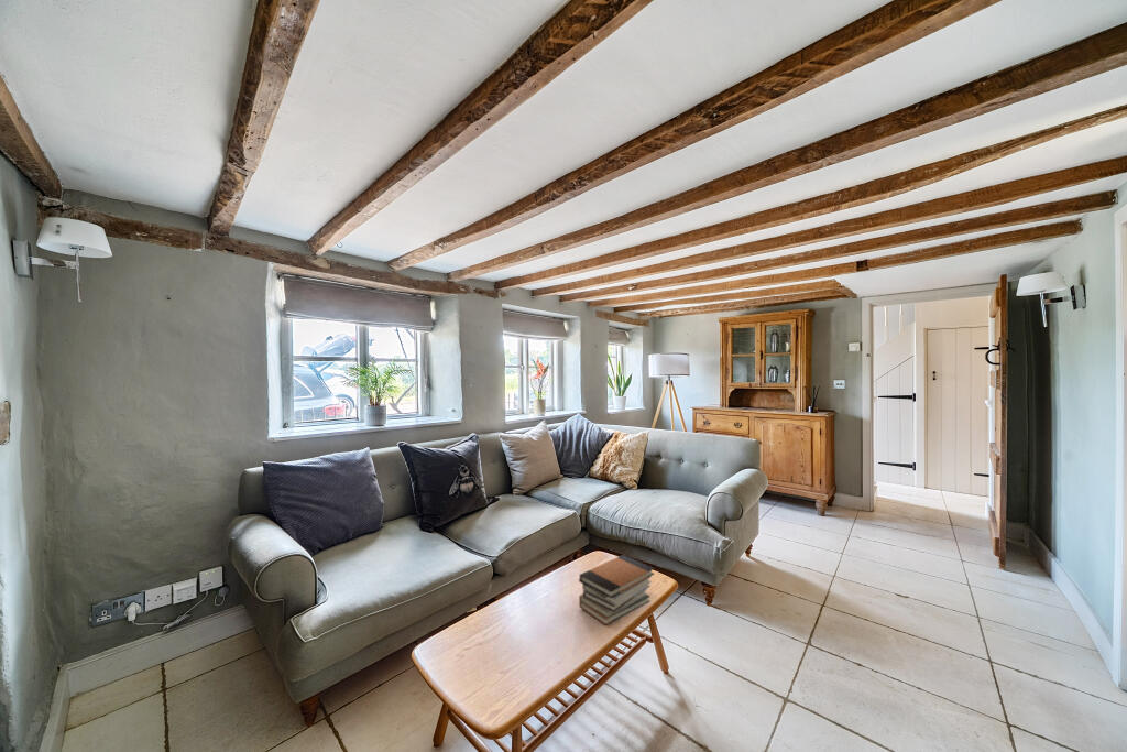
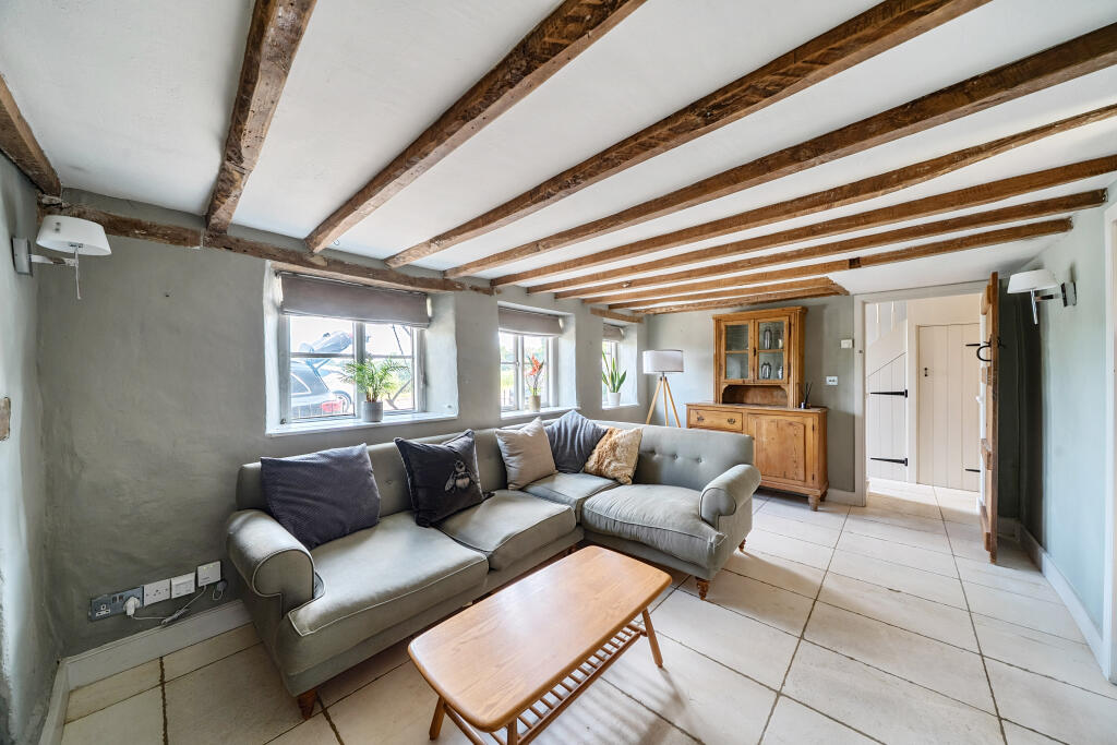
- book stack (616, 587)
